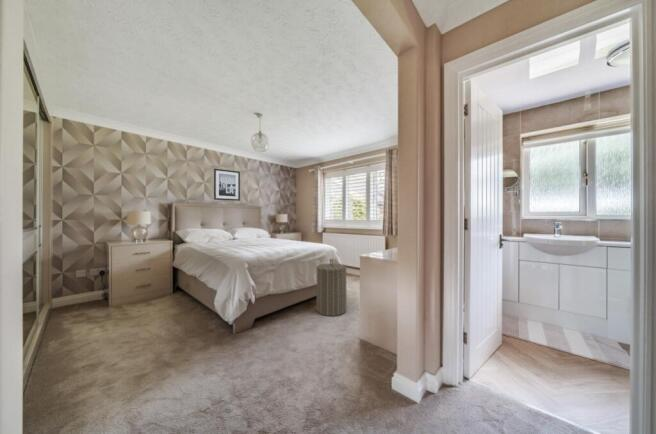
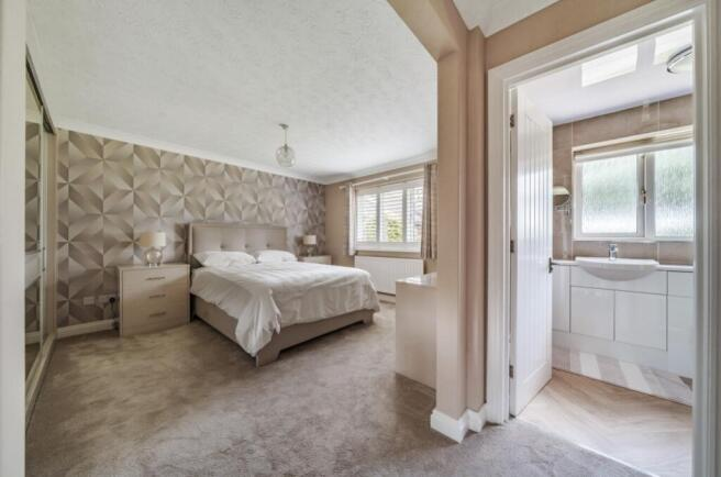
- wall art (227, 185)
- laundry hamper (331, 284)
